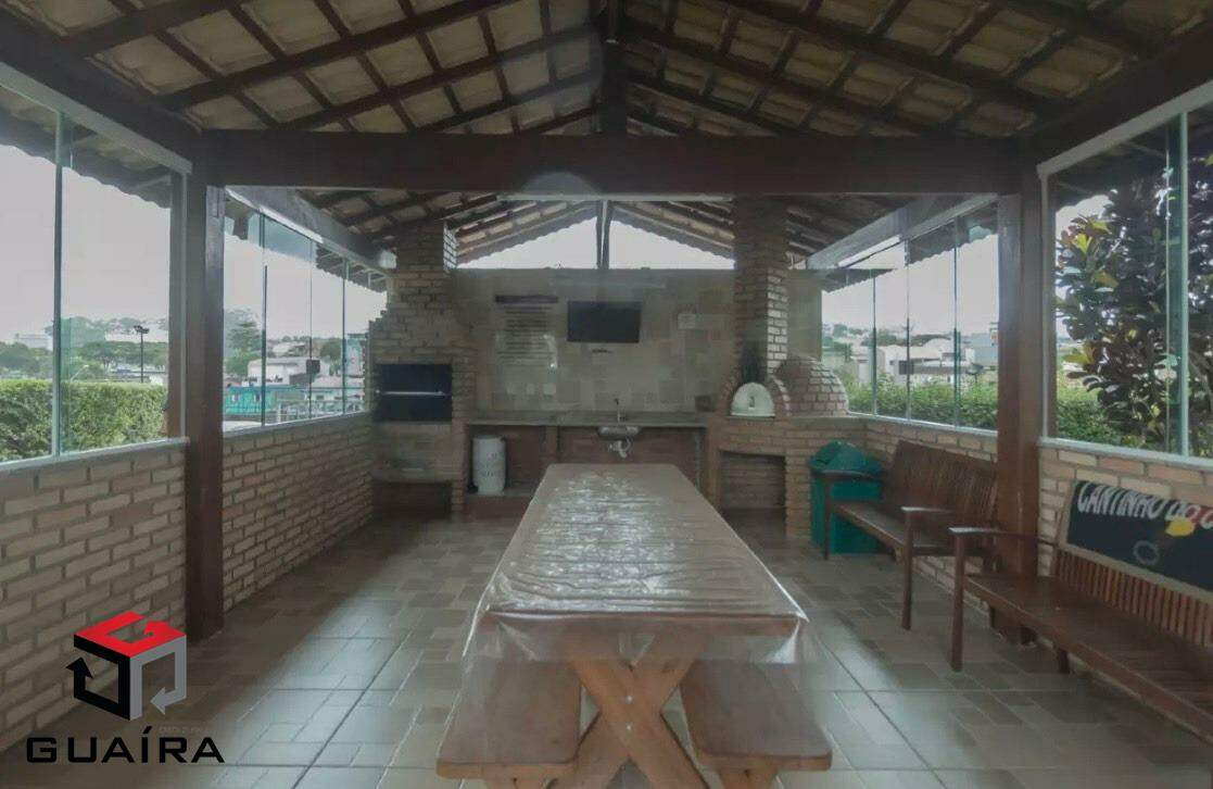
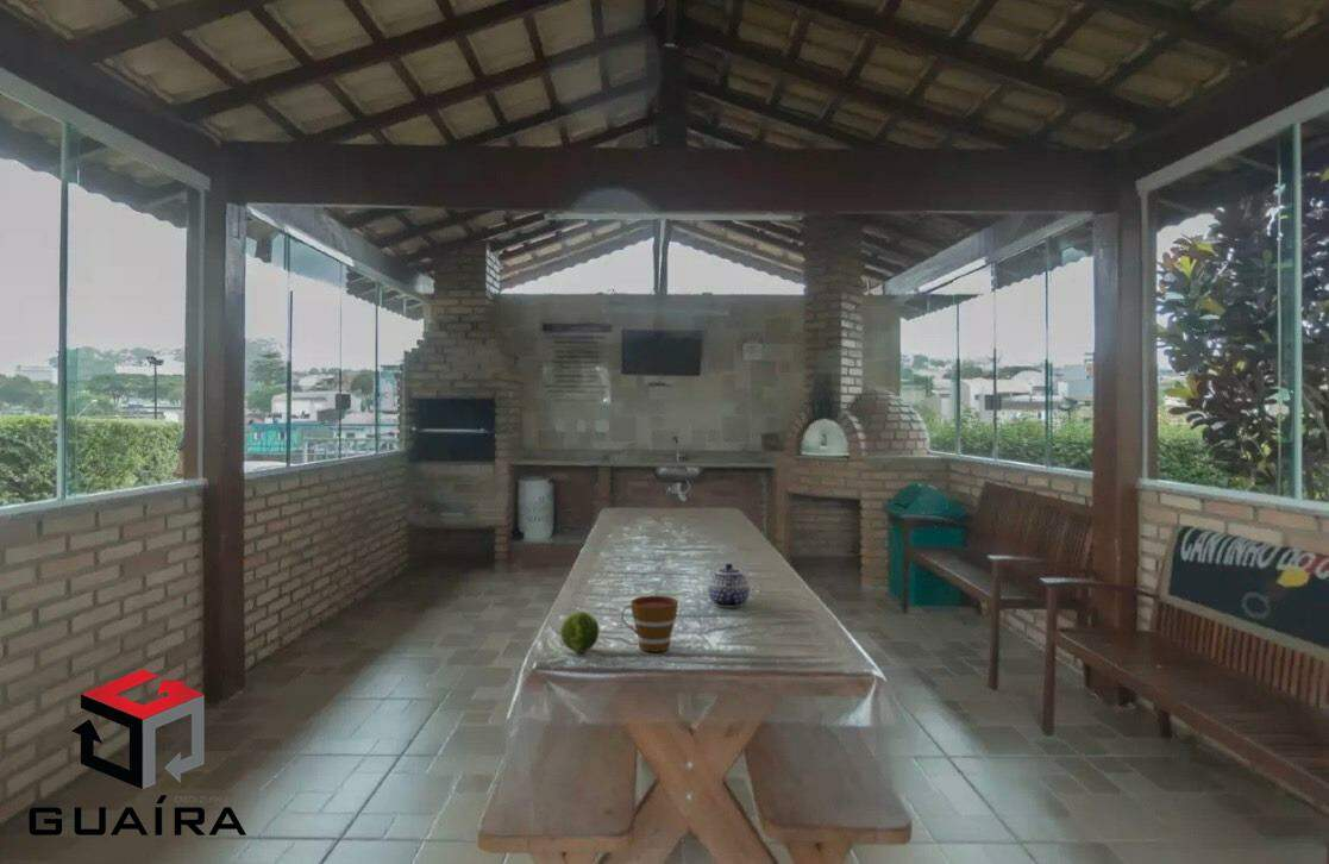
+ teapot (728, 583)
+ fruit (579, 631)
+ cup (650, 624)
